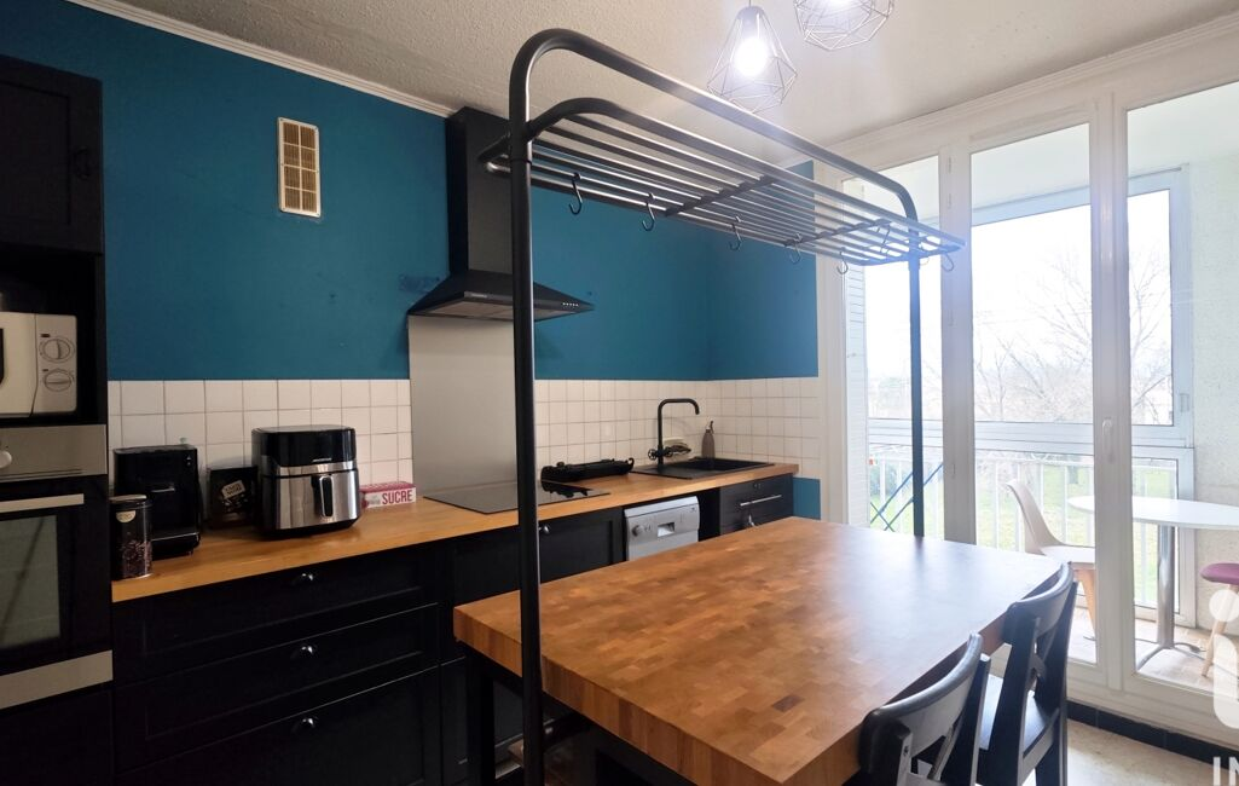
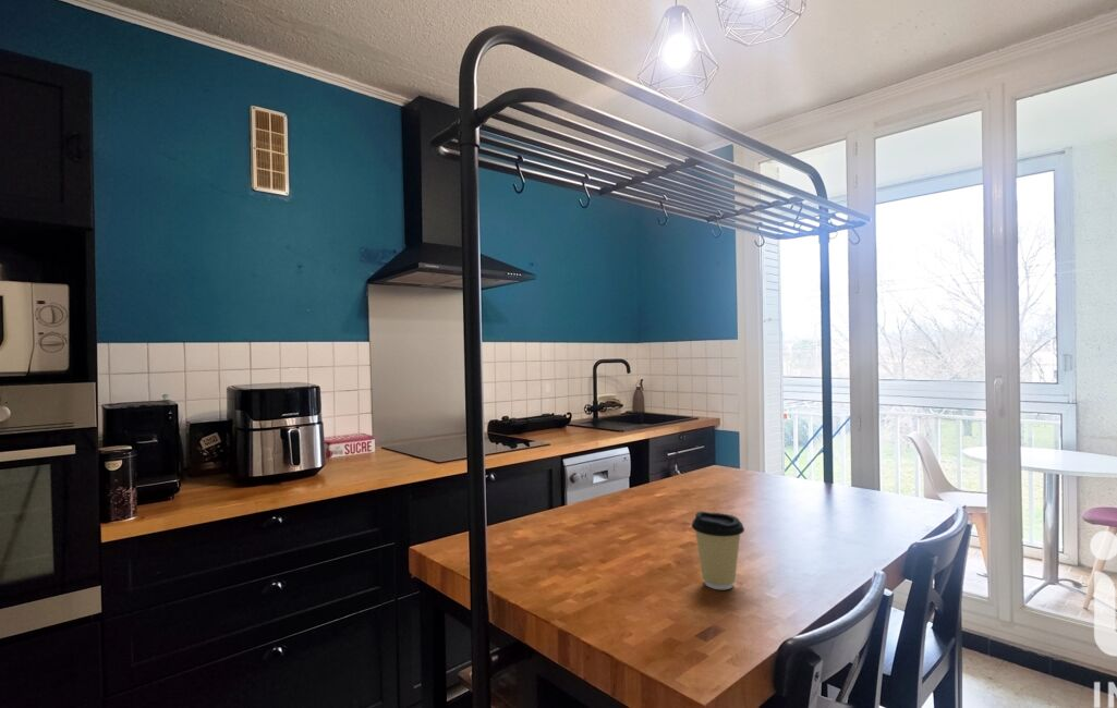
+ coffee cup (717, 549)
